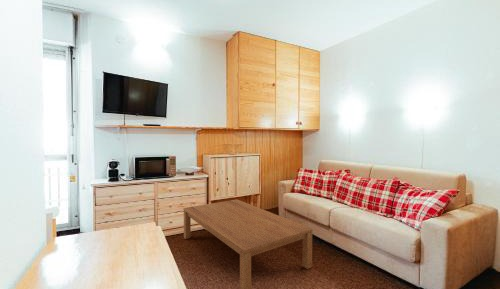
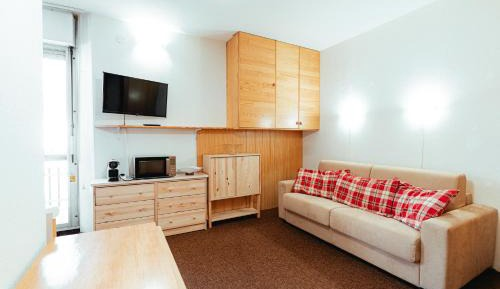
- coffee table (239, 233)
